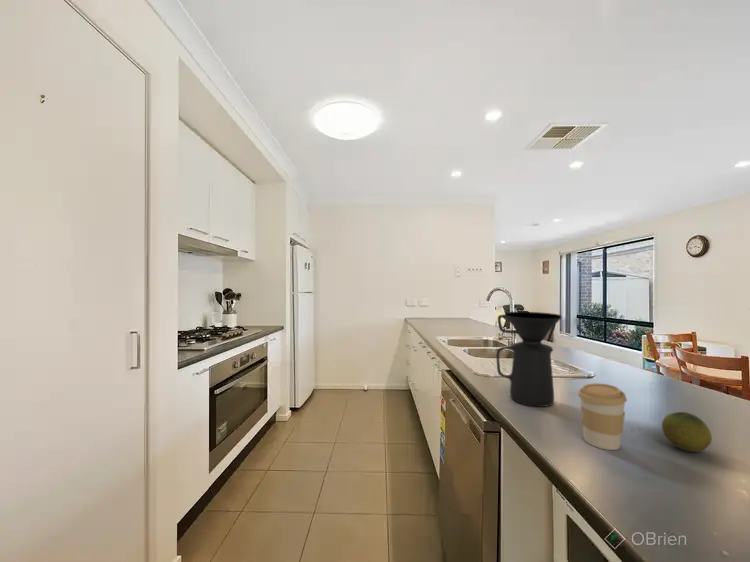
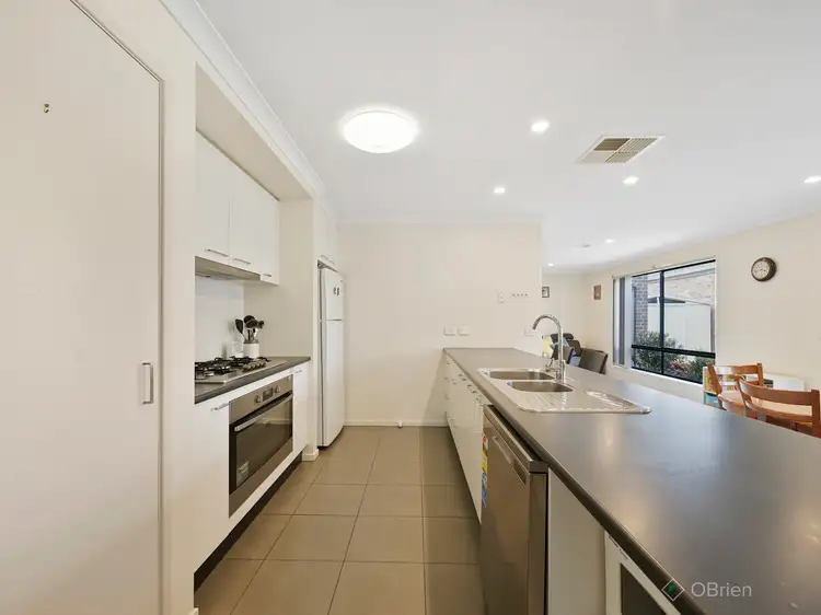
- fruit (685, 430)
- coffee cup (601, 414)
- coffee maker (531, 357)
